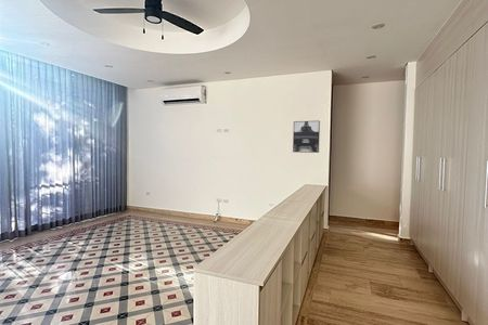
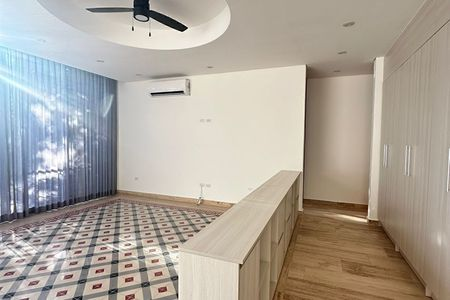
- wall art (306, 136)
